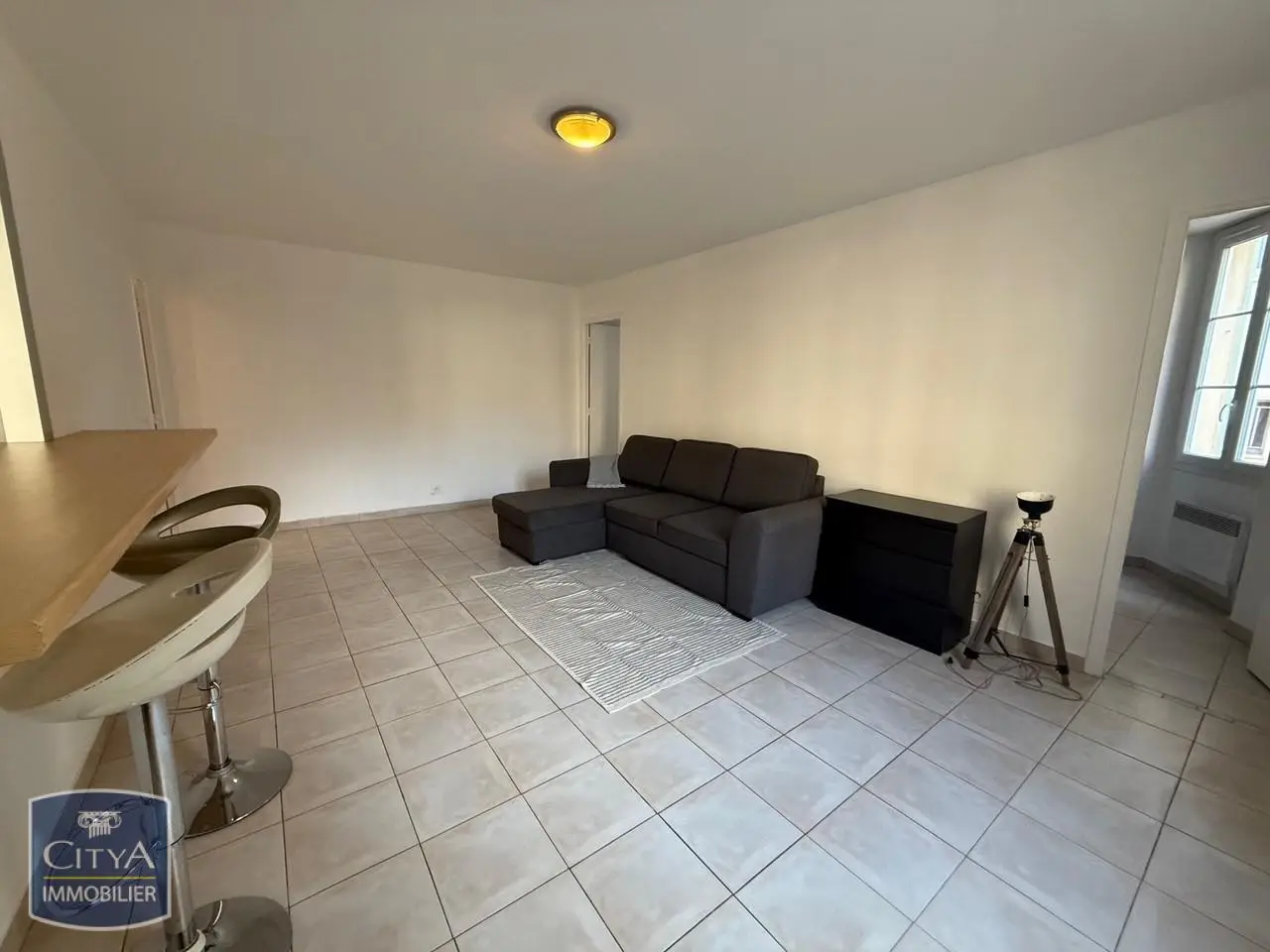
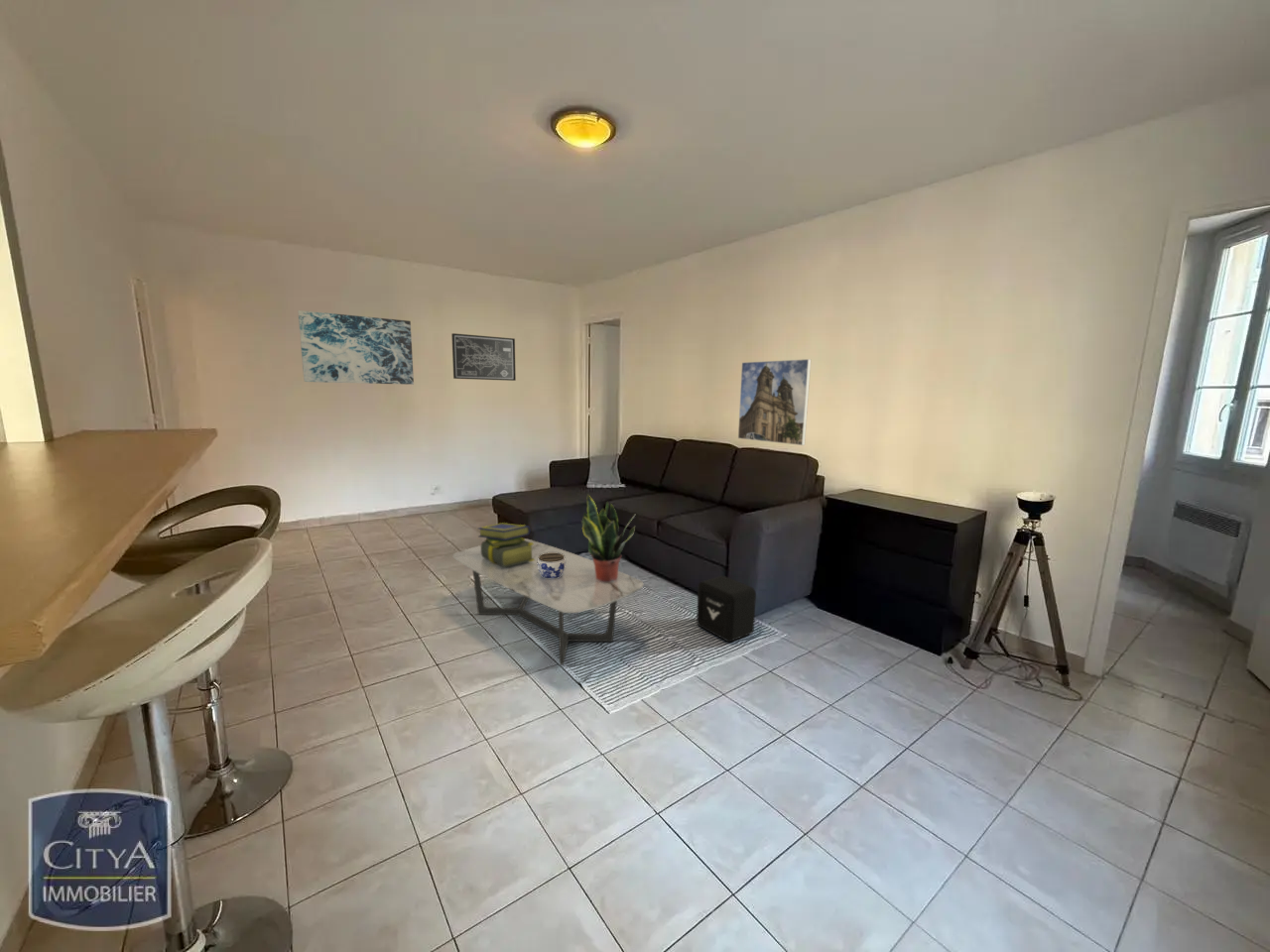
+ coffee table (542, 597)
+ stack of books (504, 541)
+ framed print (771, 402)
+ potted plant (606, 537)
+ air purifier (724, 607)
+ wall art (359, 350)
+ jar (551, 564)
+ wall art (484, 358)
